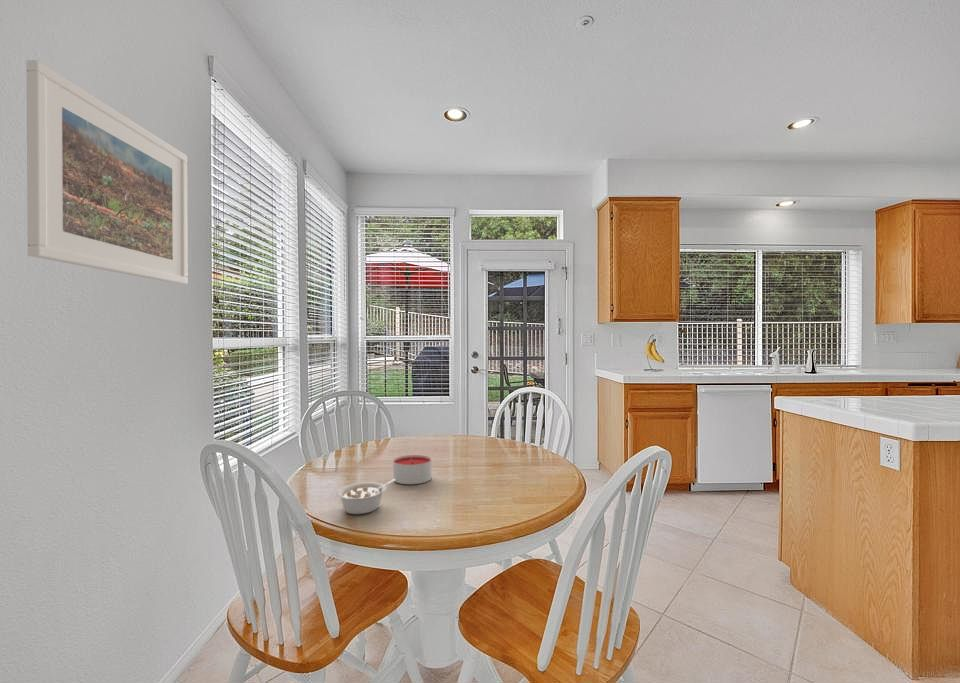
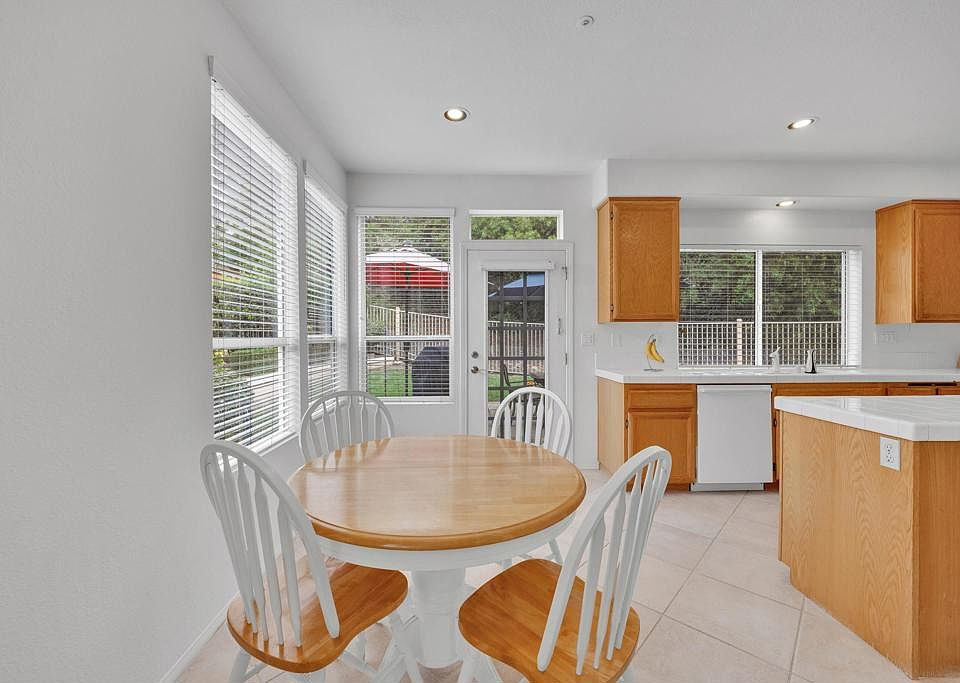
- legume (363, 496)
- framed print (123, 195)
- candle (412, 468)
